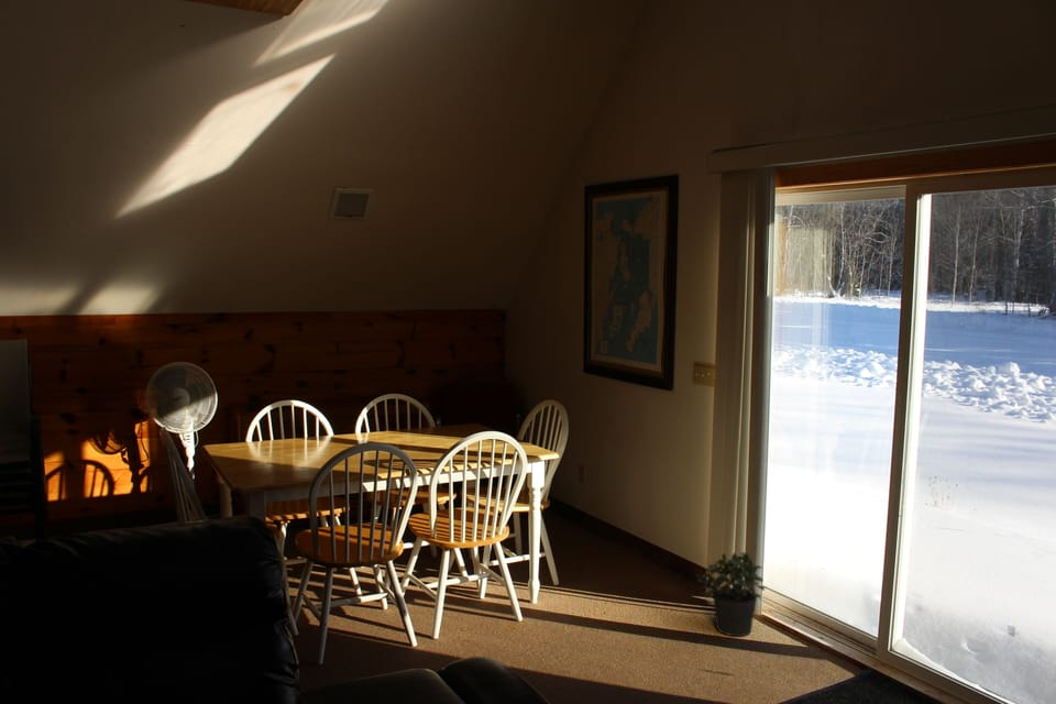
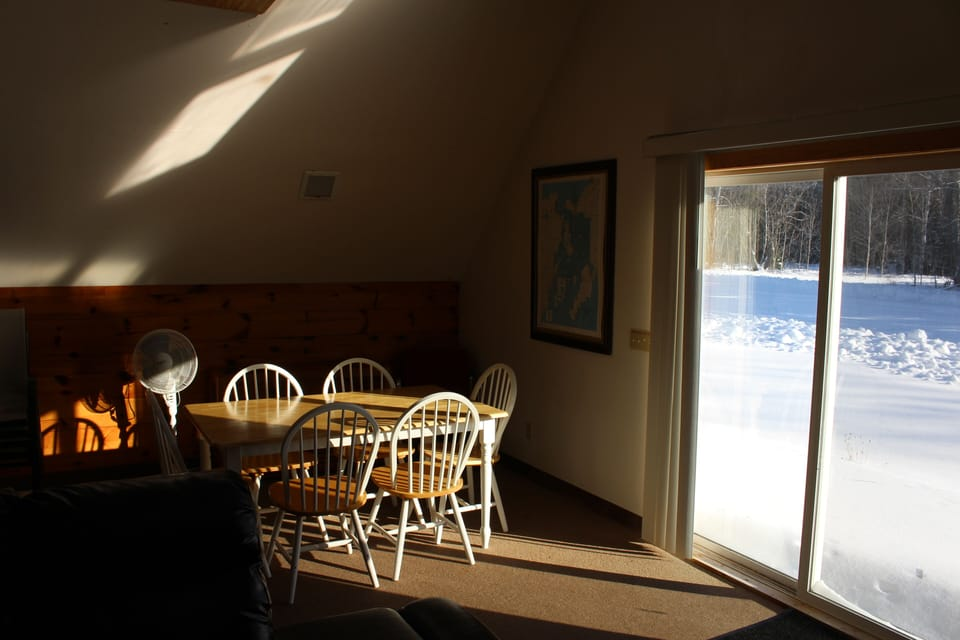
- potted plant (737, 591)
